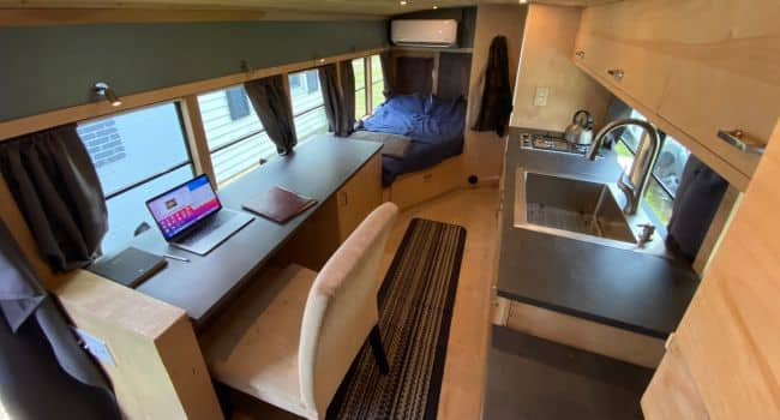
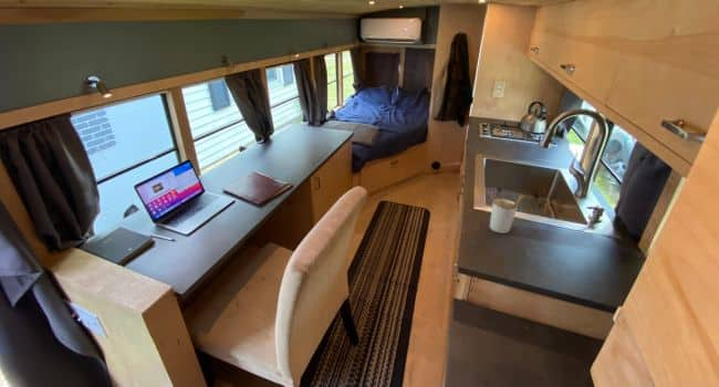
+ utensil holder (502, 212)
